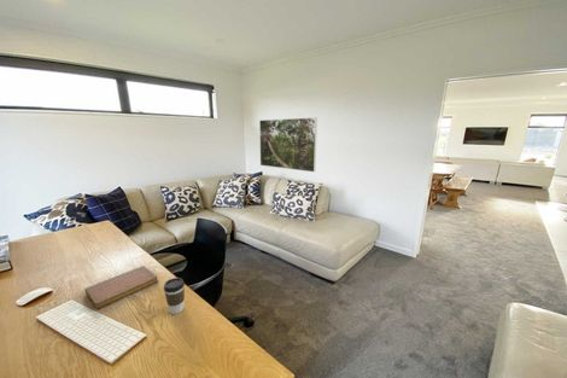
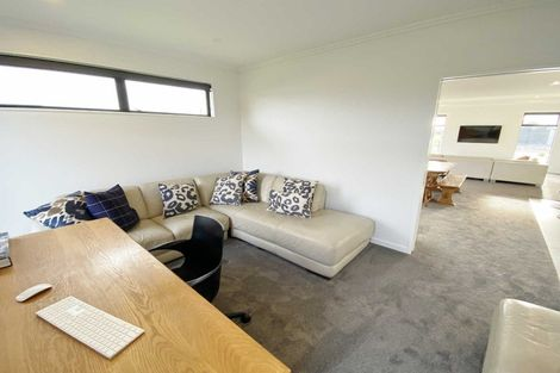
- notebook (123, 284)
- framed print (285, 144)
- coffee cup (175, 296)
